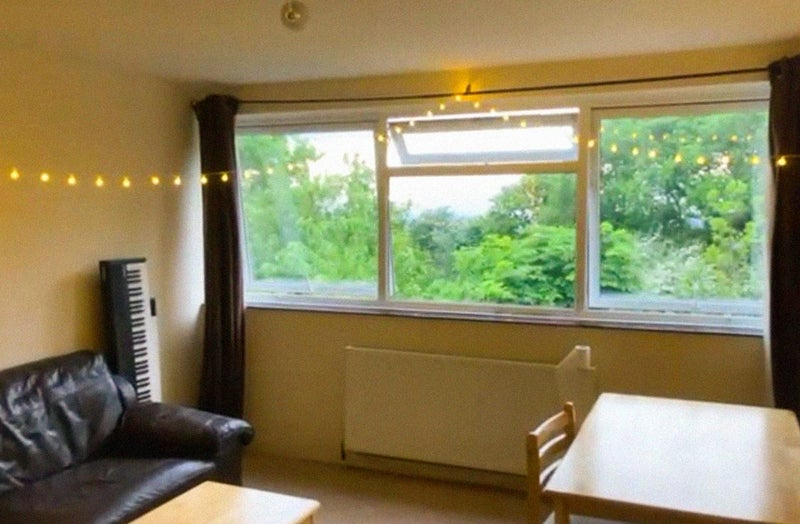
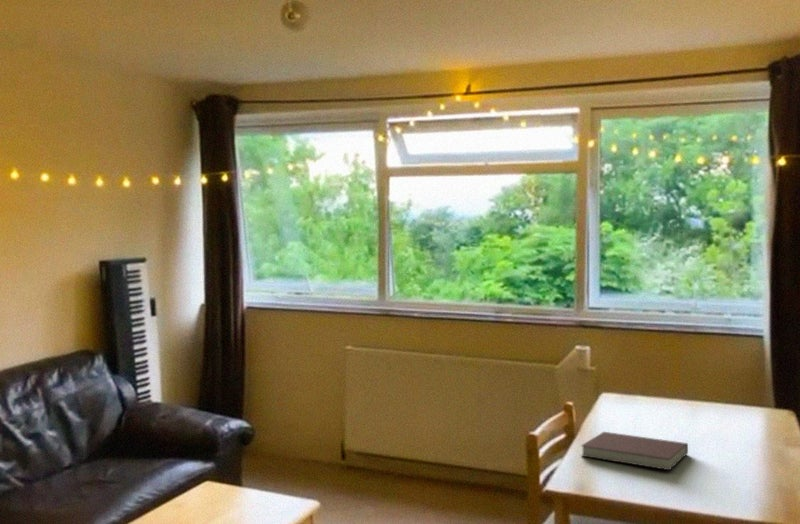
+ notebook (634, 449)
